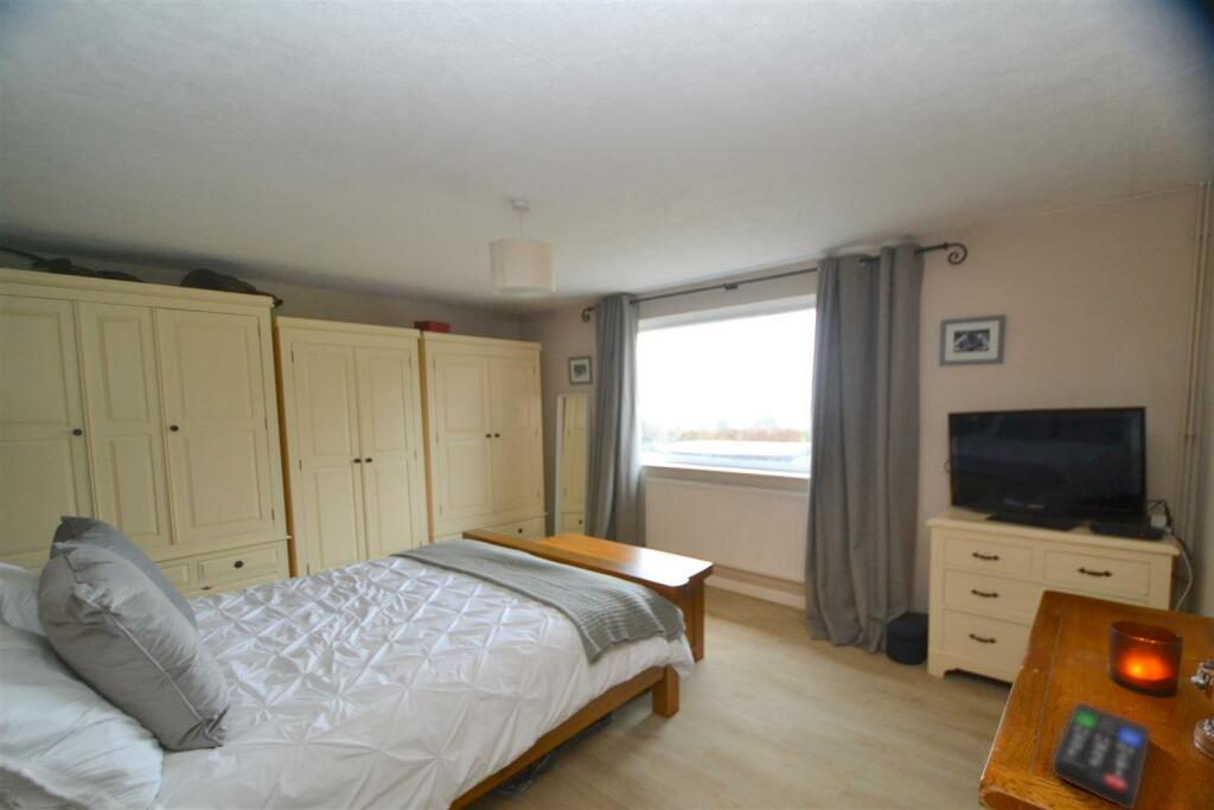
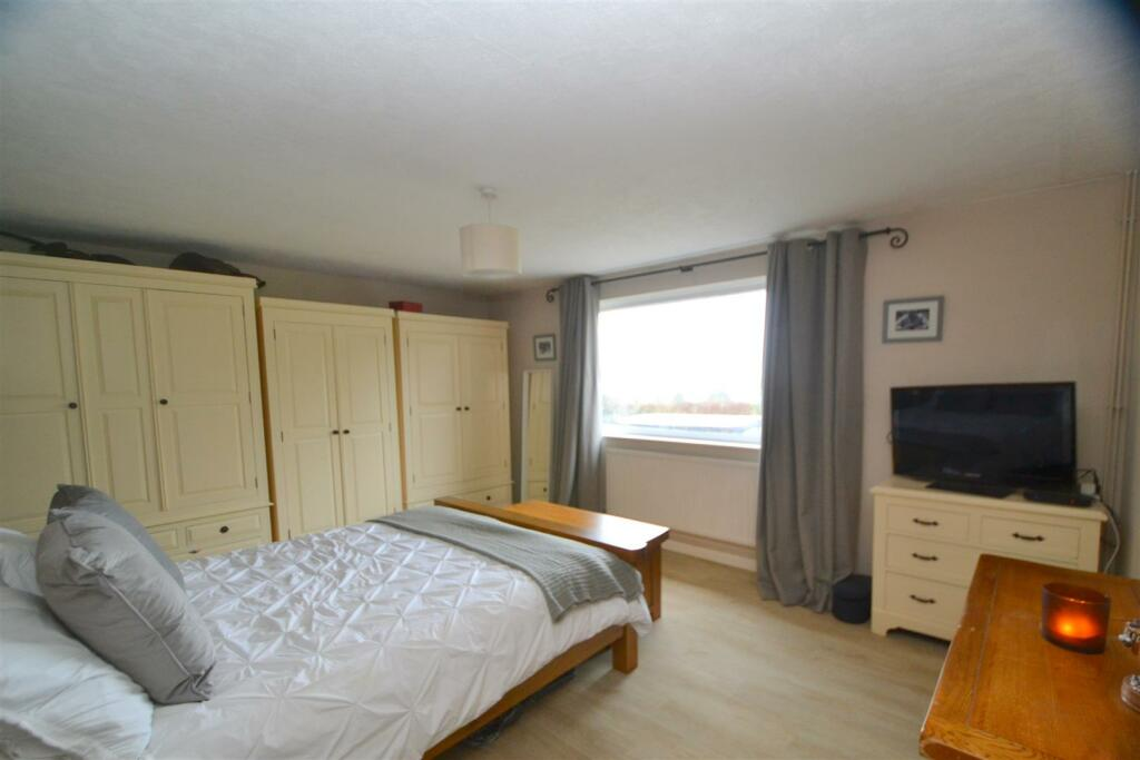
- remote control (1101, 748)
